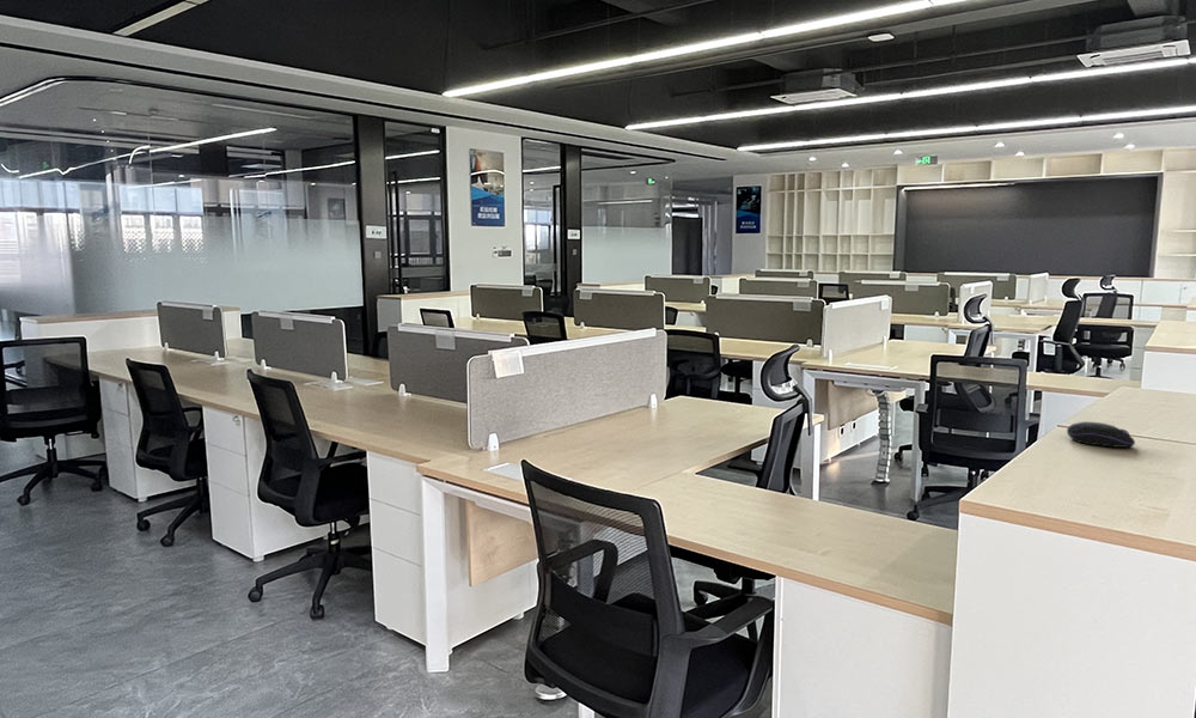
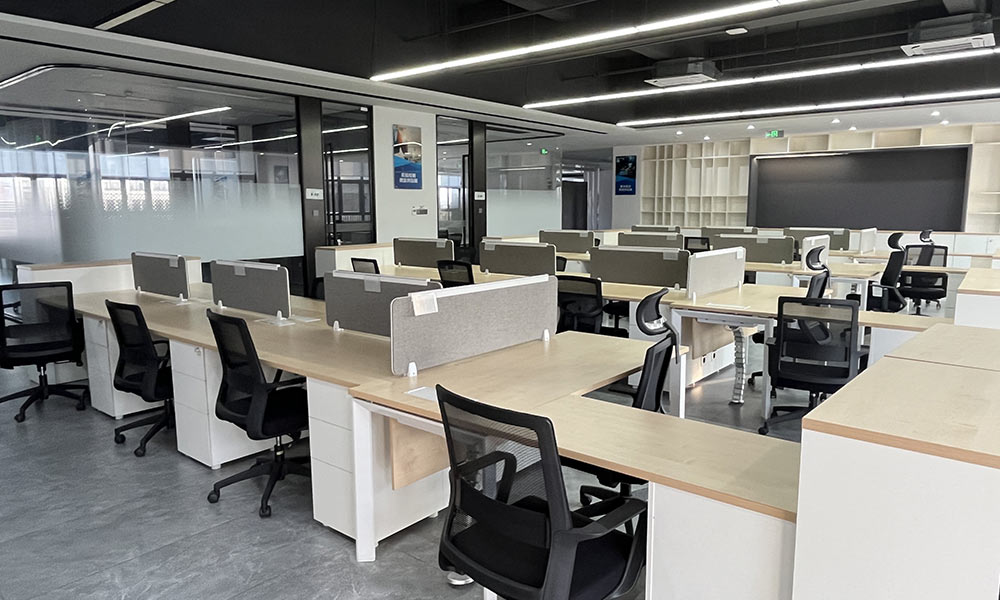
- computer mouse (1100, 432)
